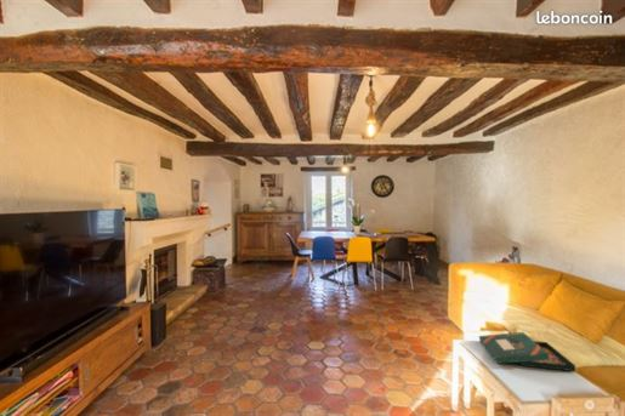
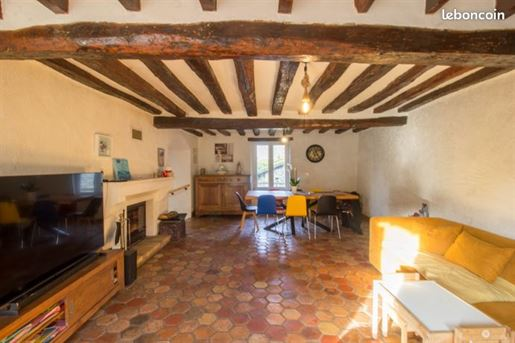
- board game (522, 347)
